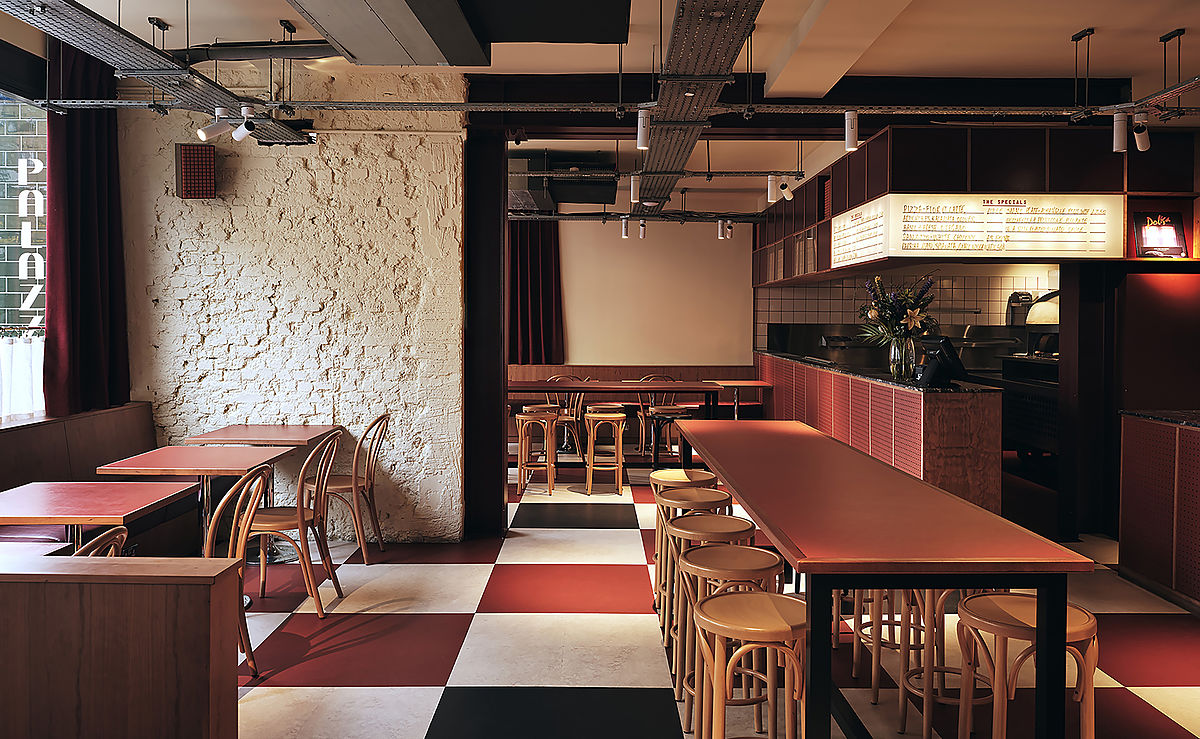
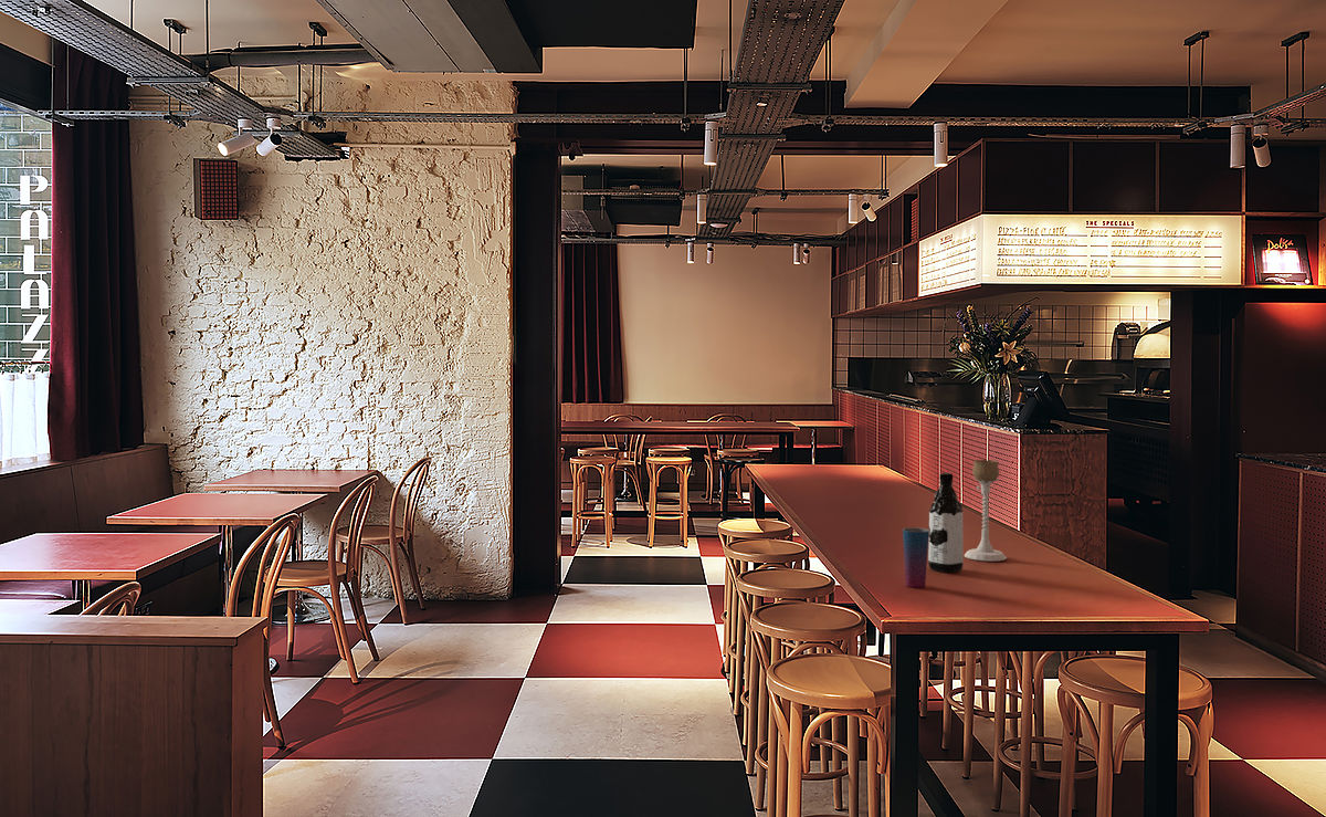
+ cup (915, 557)
+ water bottle (945, 521)
+ candle holder (985, 509)
